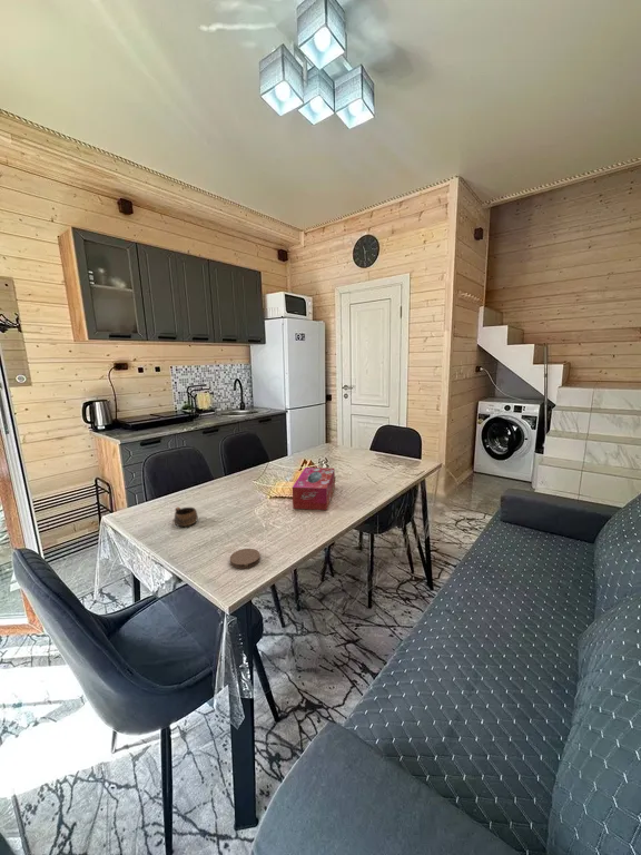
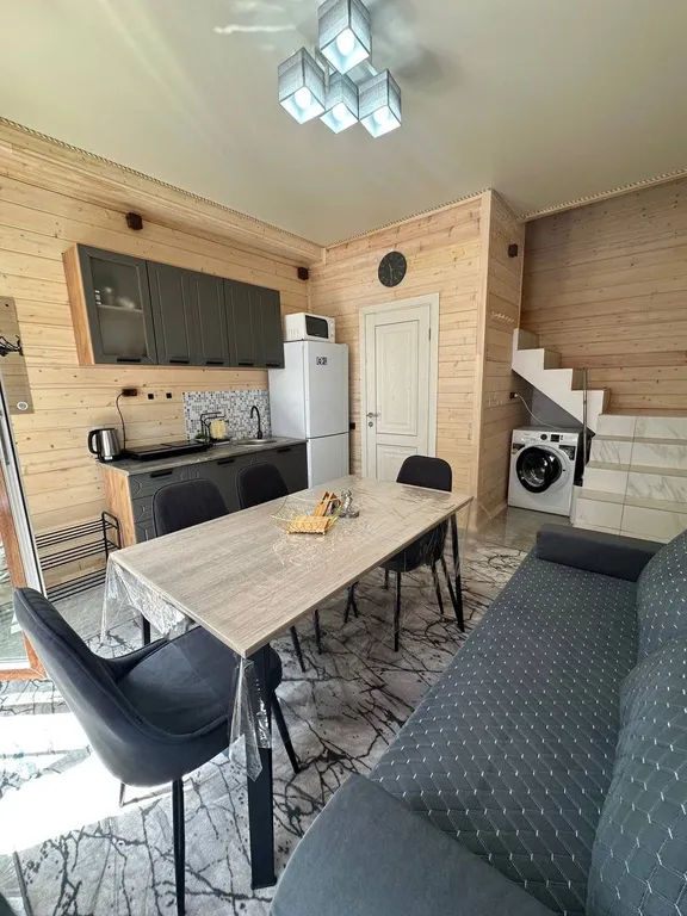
- coaster (245, 558)
- cup (185, 514)
- tissue box (315, 487)
